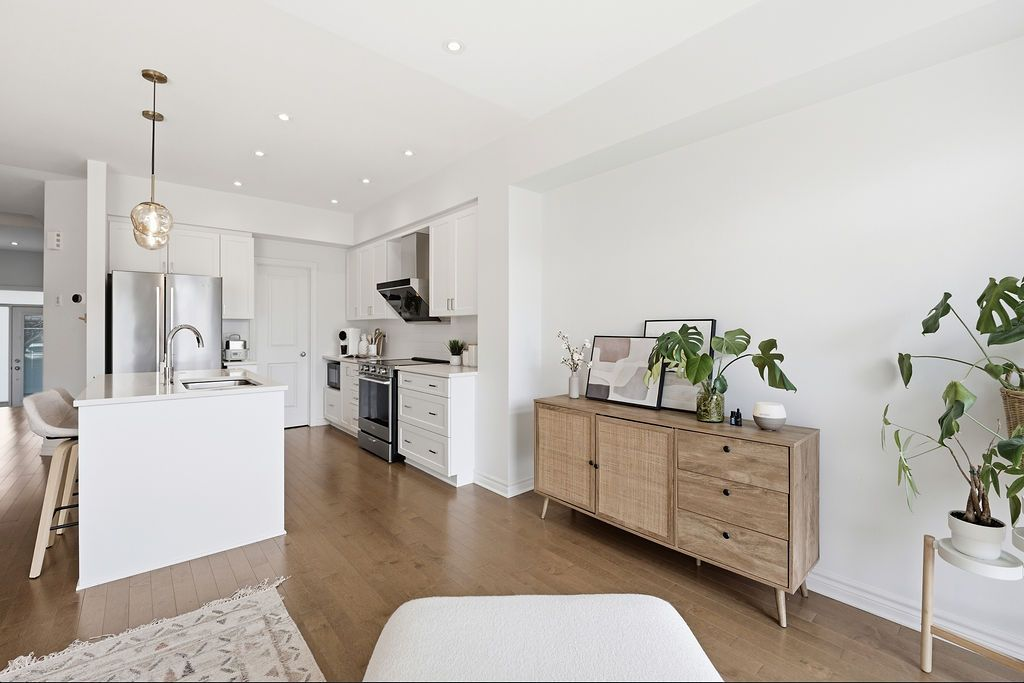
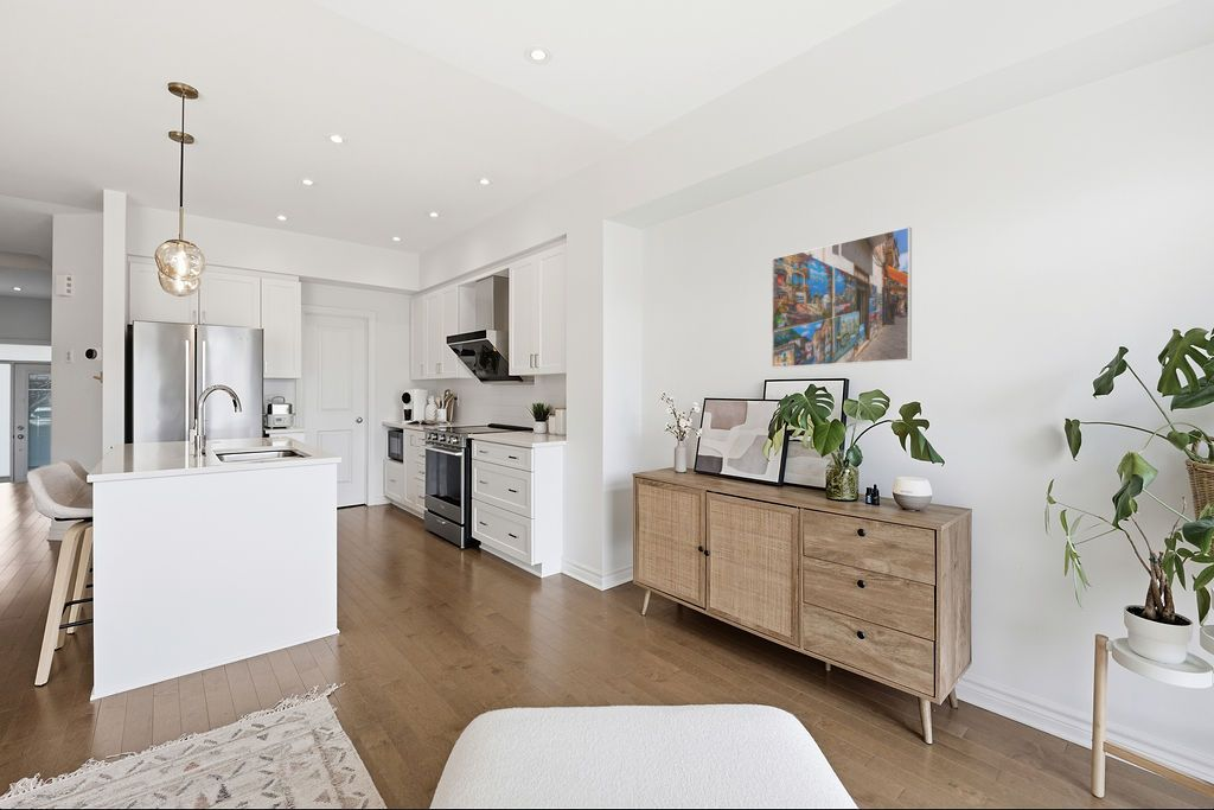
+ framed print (835, 304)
